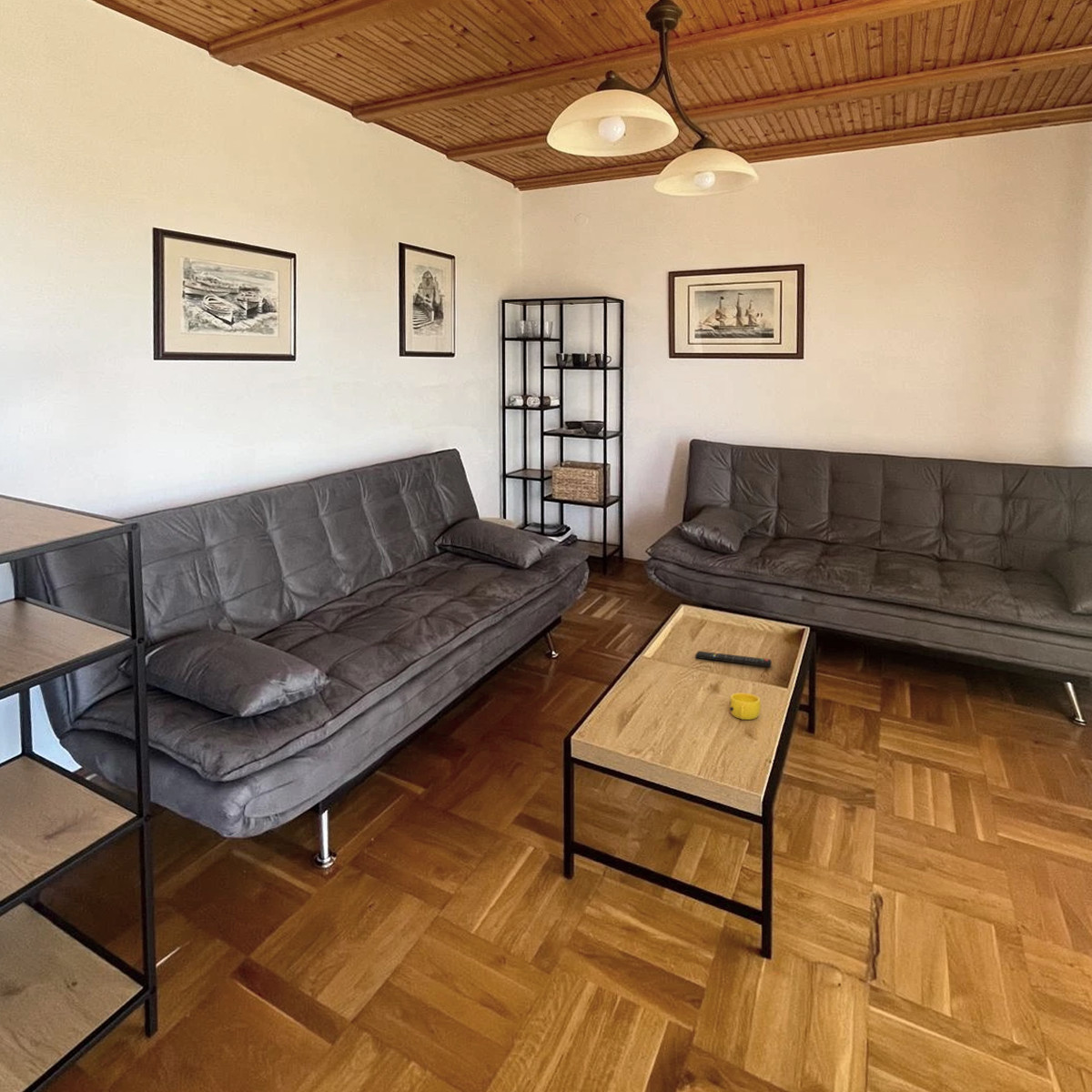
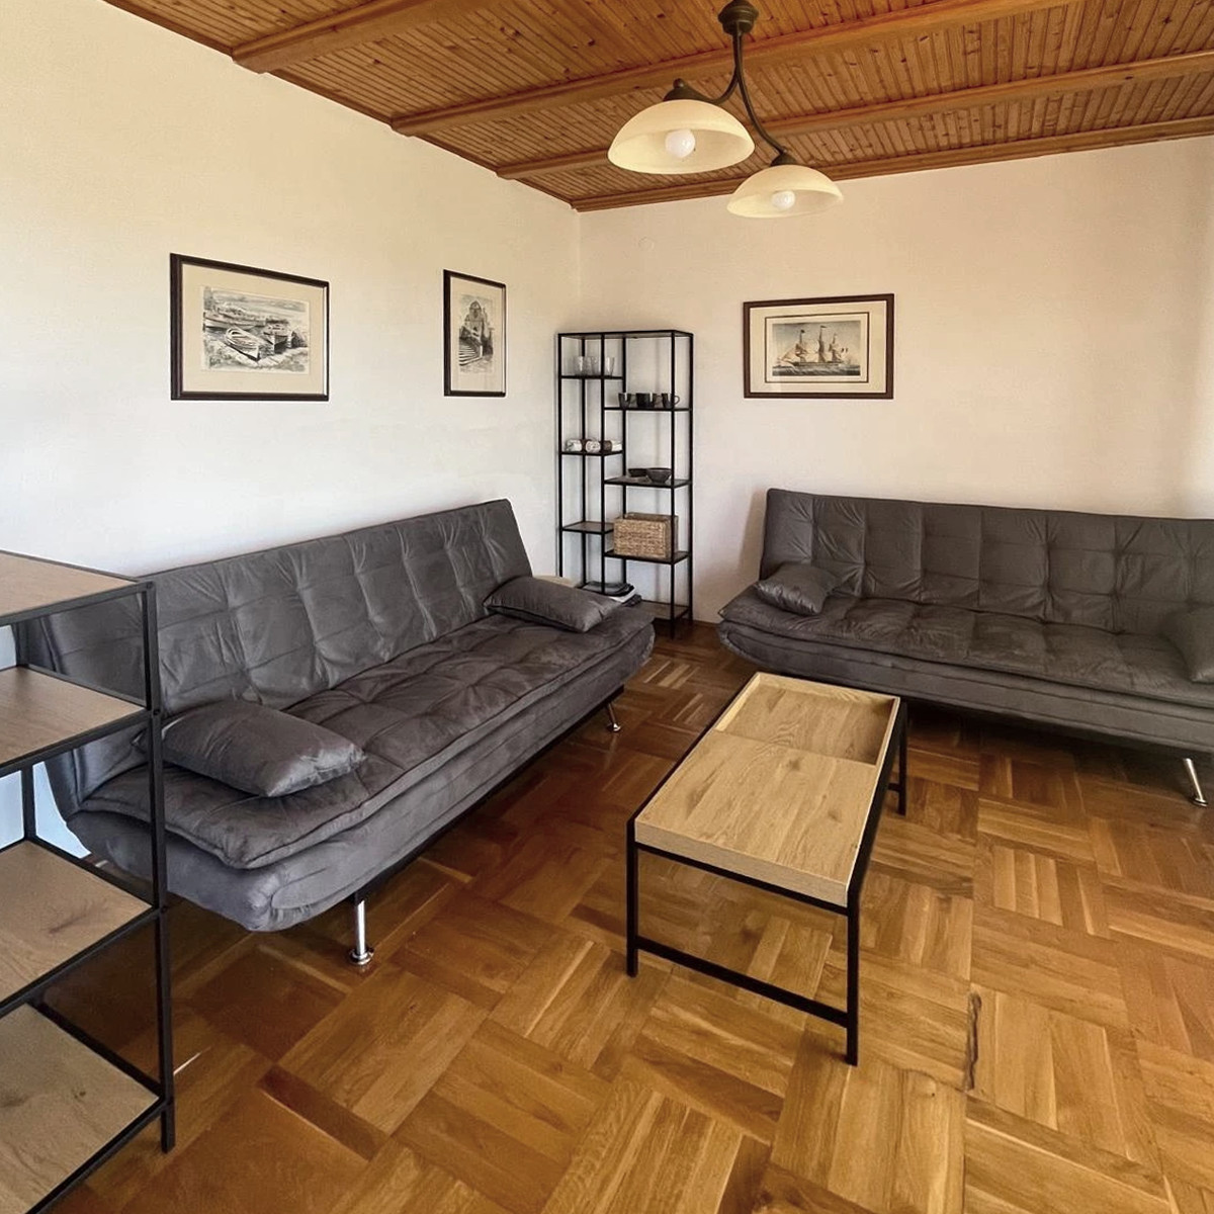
- cup (743, 708)
- remote control (733, 659)
